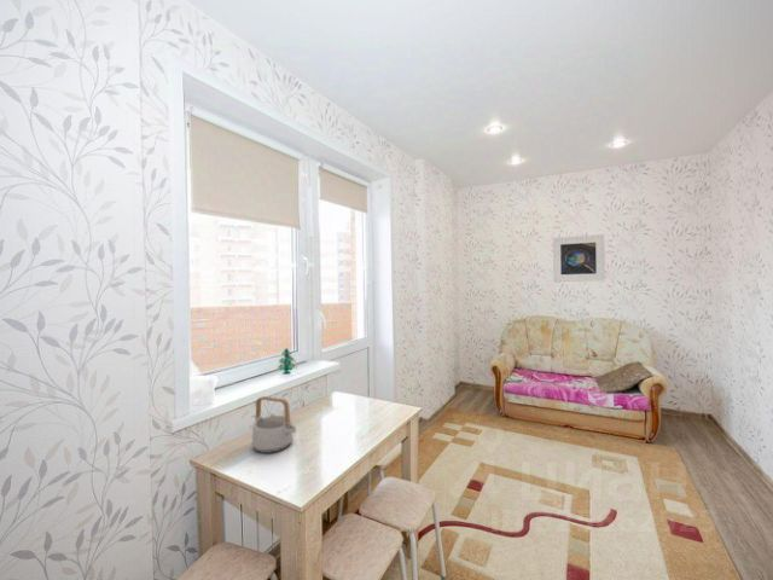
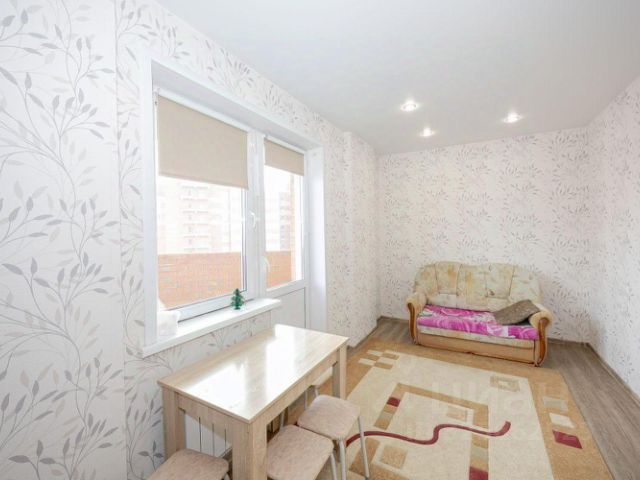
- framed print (577, 259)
- teapot (275, 422)
